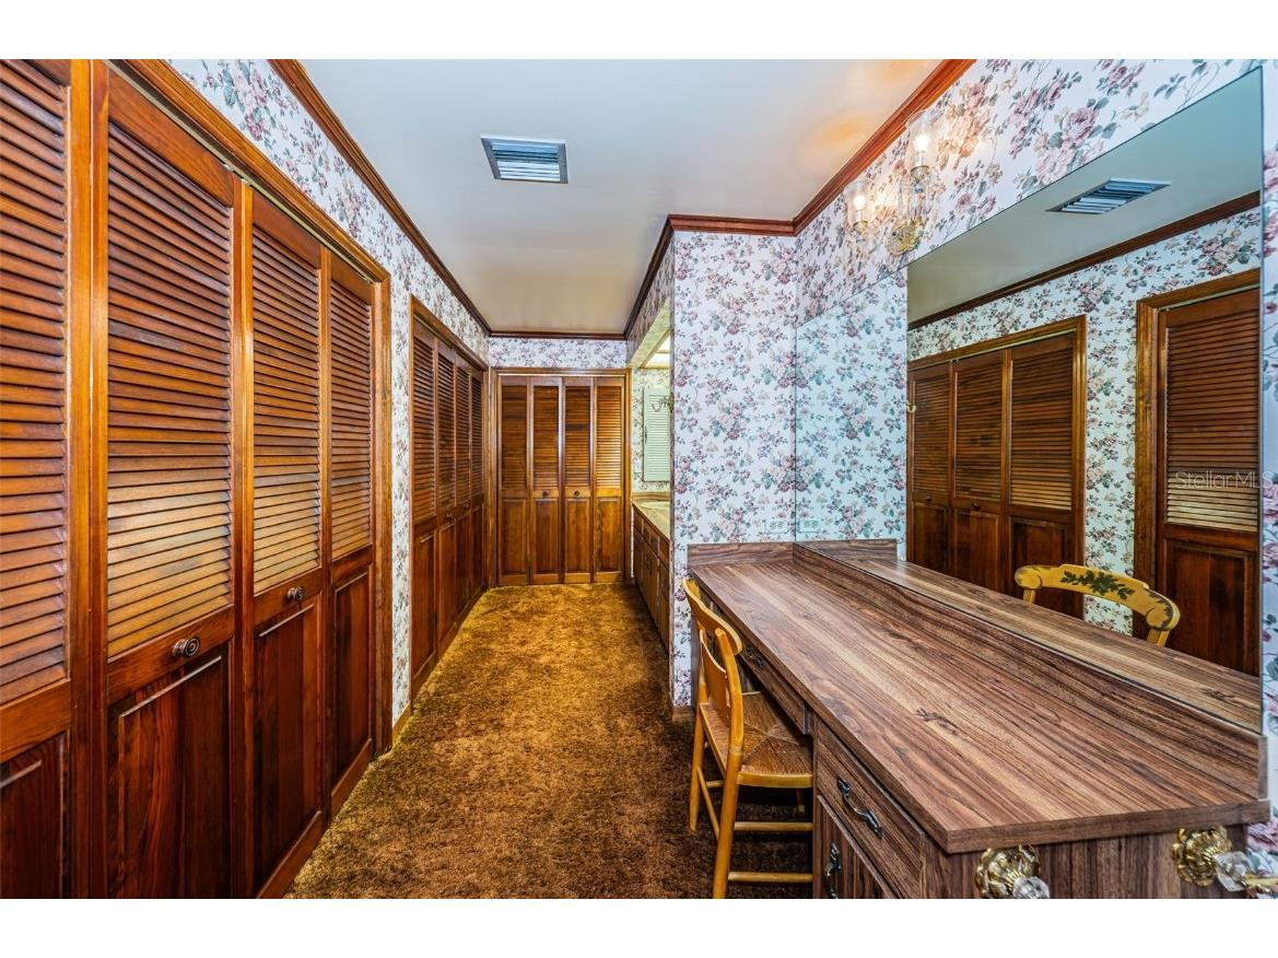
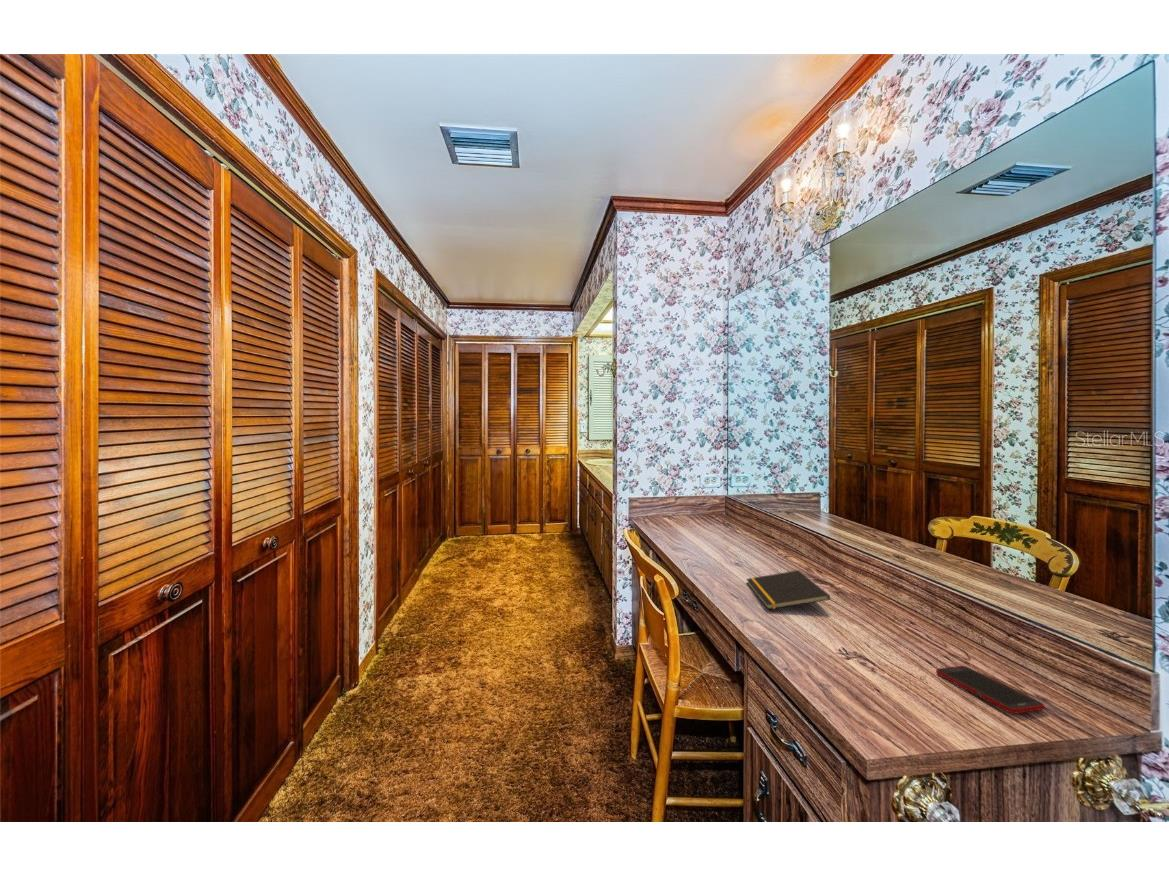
+ notepad (784, 588)
+ cell phone (986, 688)
